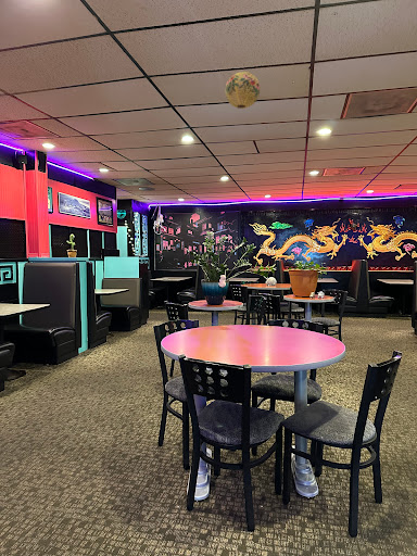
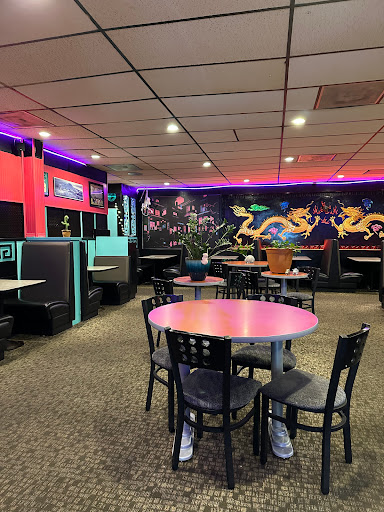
- paper lantern (242, 90)
